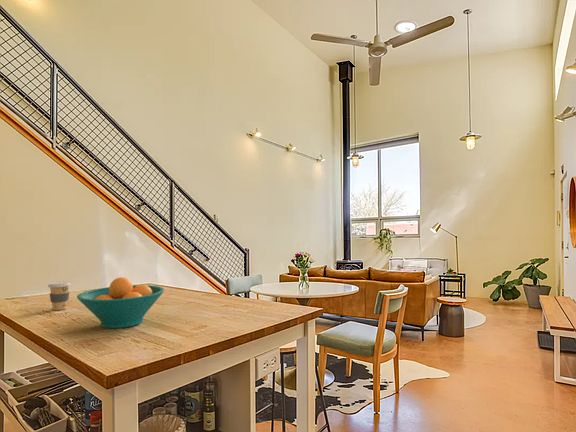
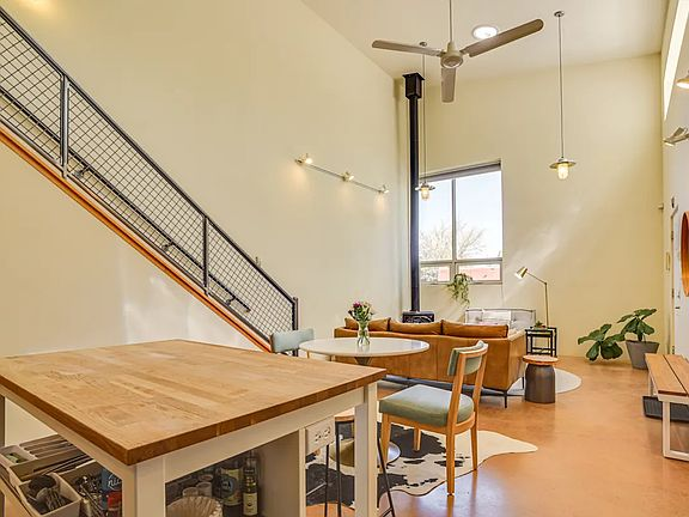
- fruit bowl (122, 300)
- coffee cup (59, 295)
